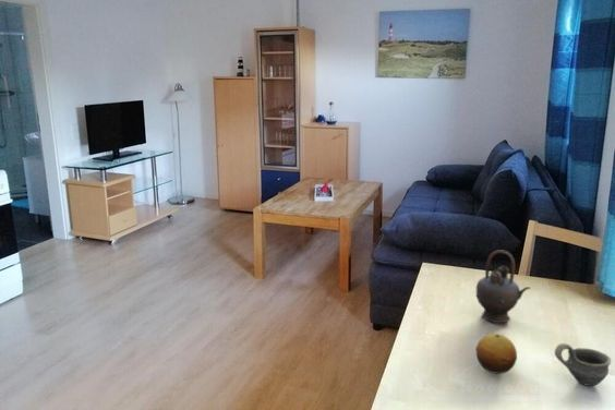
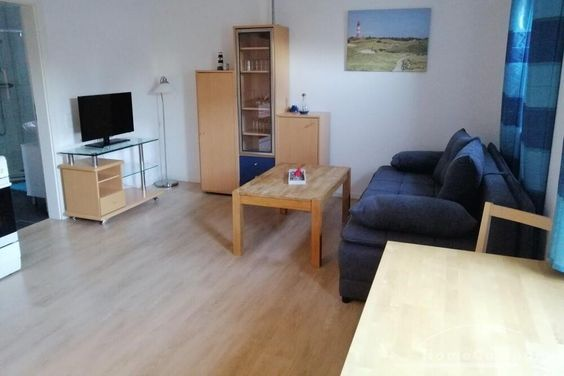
- teapot (503, 286)
- fruit (495, 352)
- cup (582, 362)
